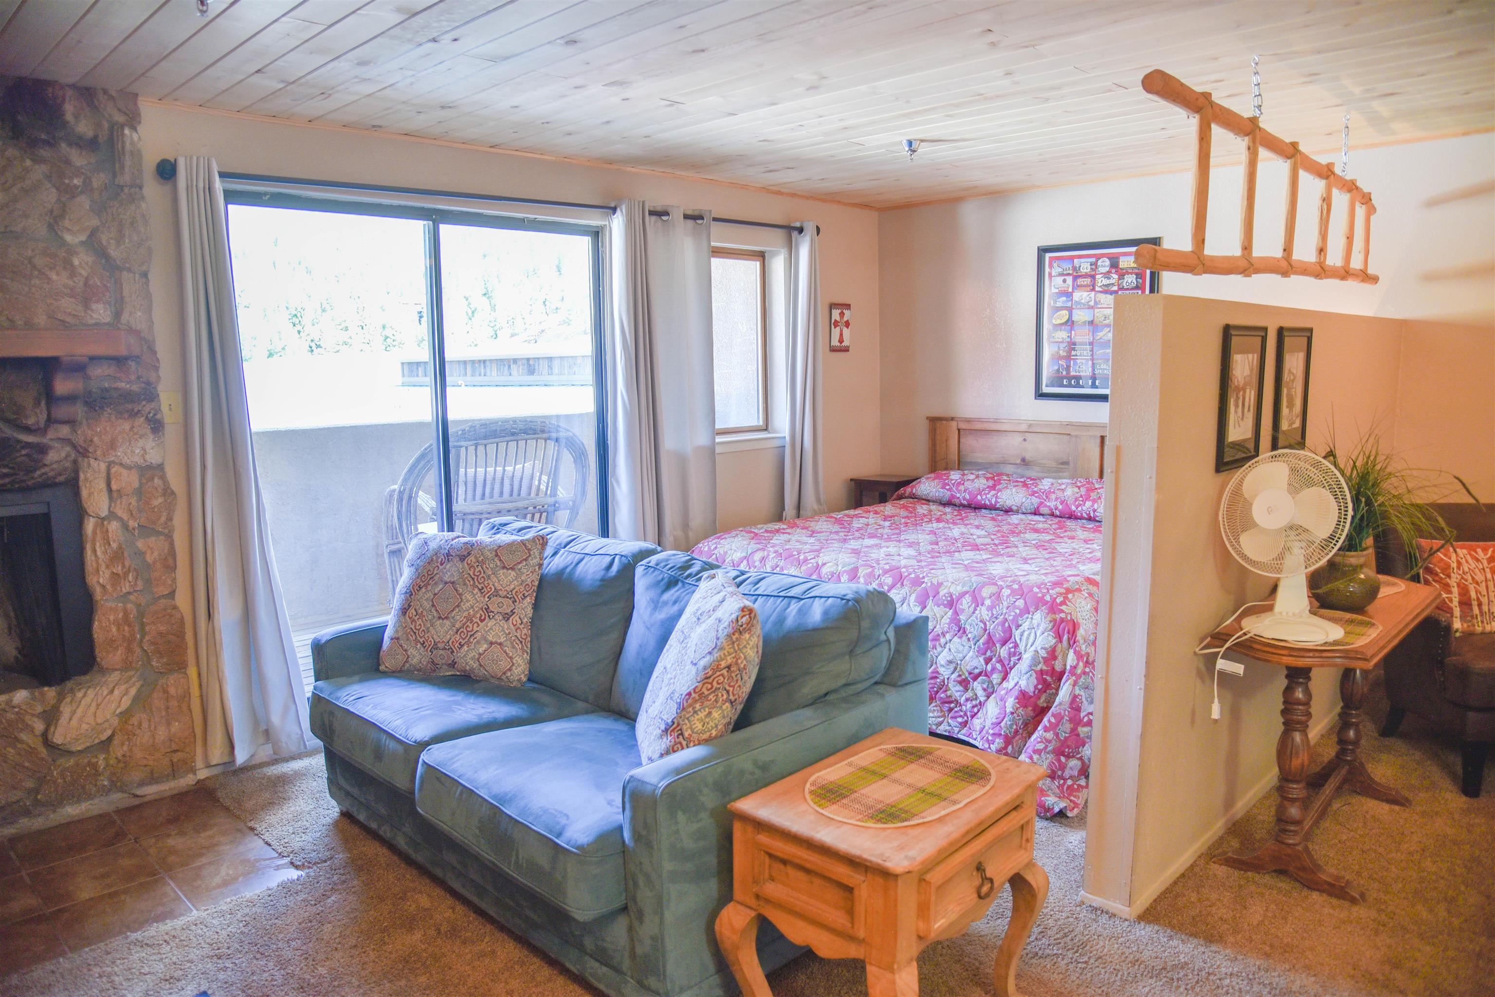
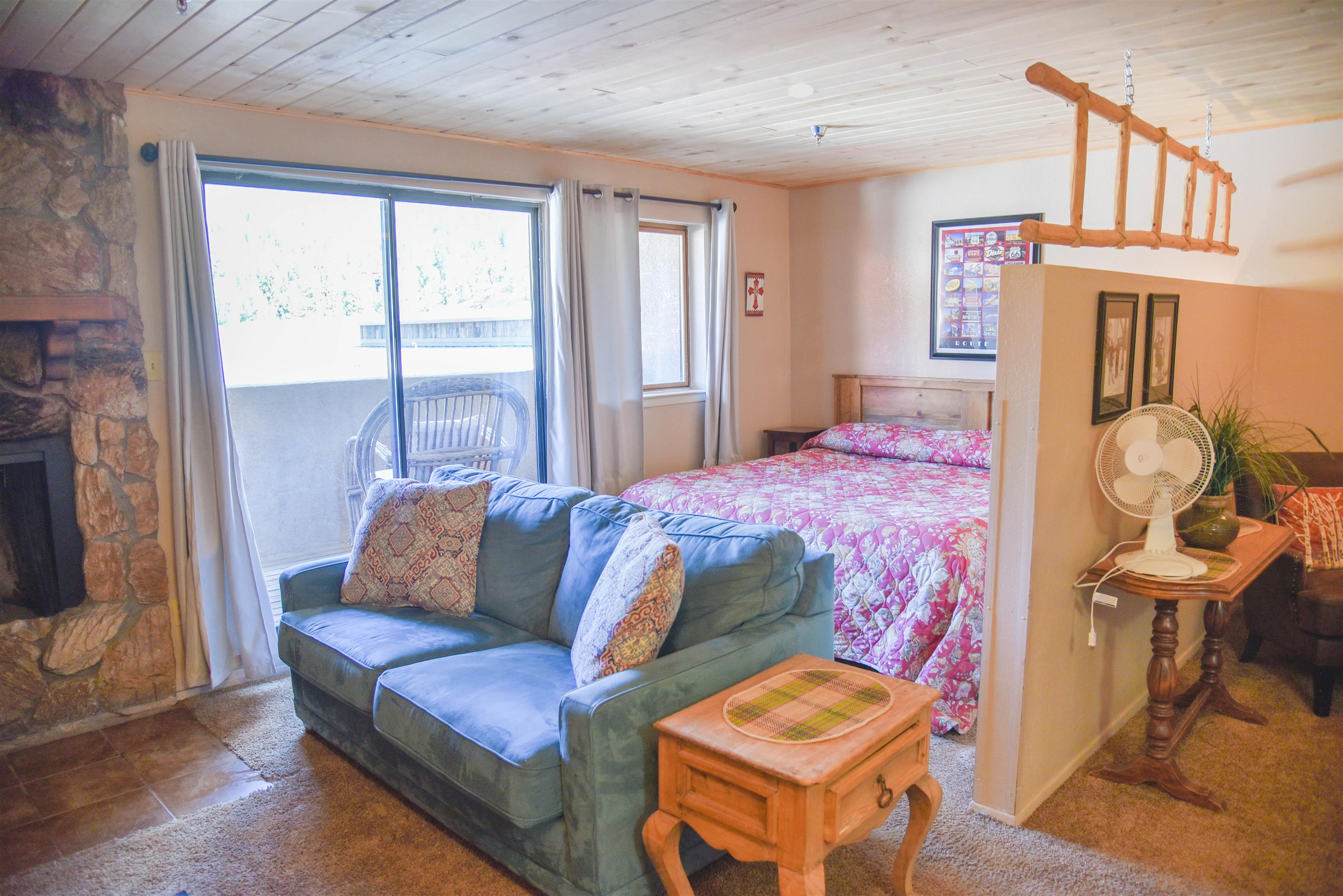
+ smoke detector (800, 90)
